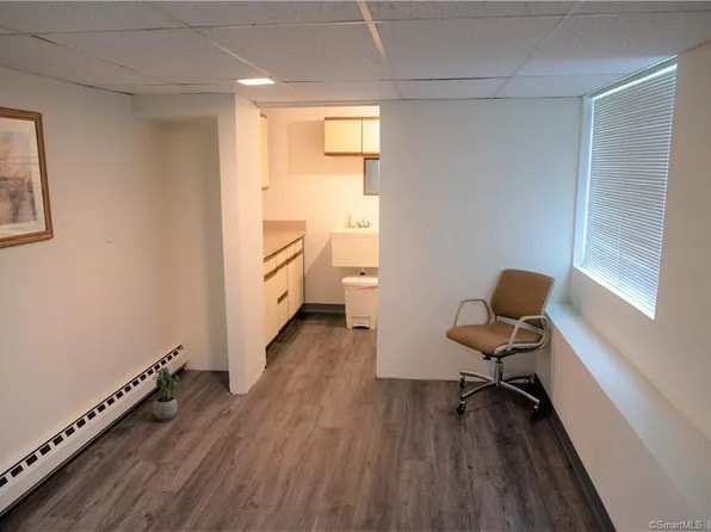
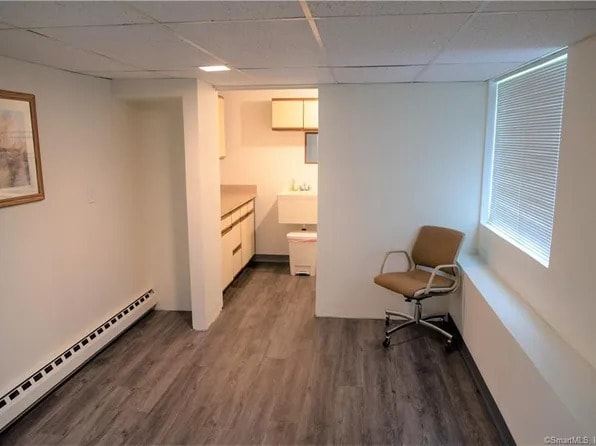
- potted plant (169, 391)
